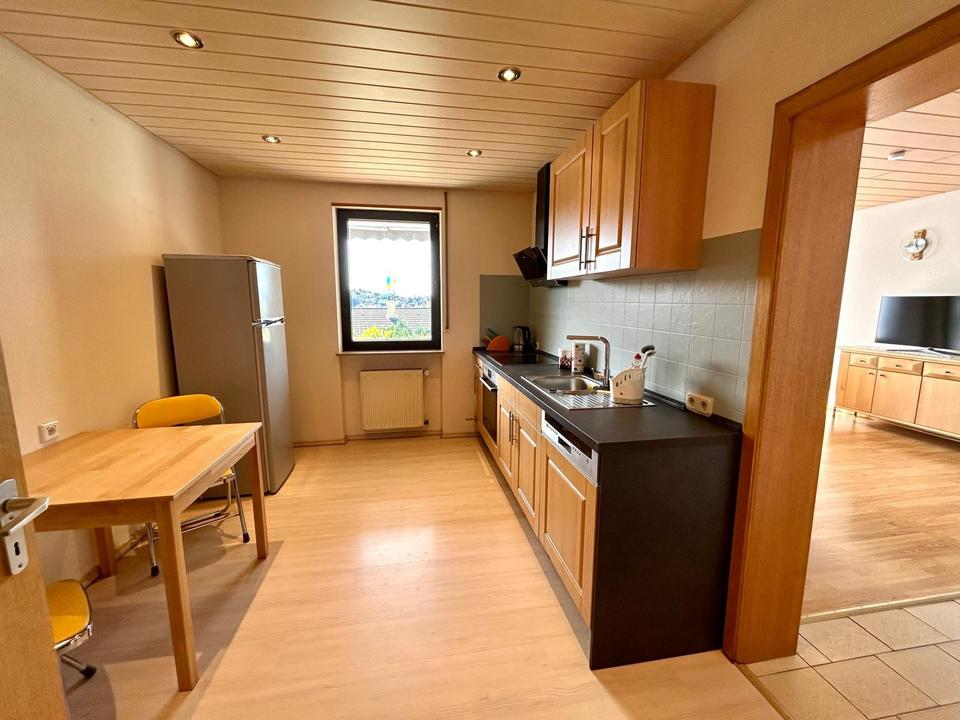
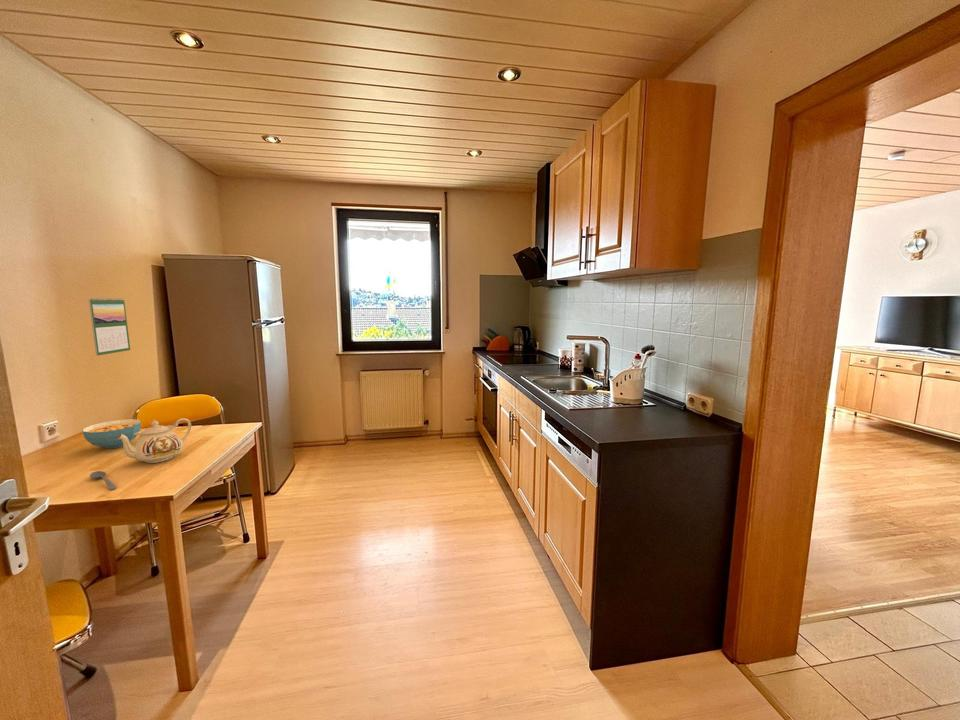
+ calendar (110, 325)
+ teapot (157, 439)
+ soupspoon (104, 479)
+ cereal bowl (114, 435)
